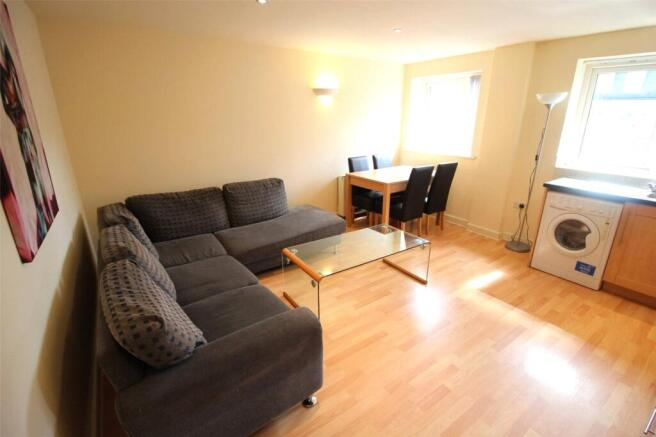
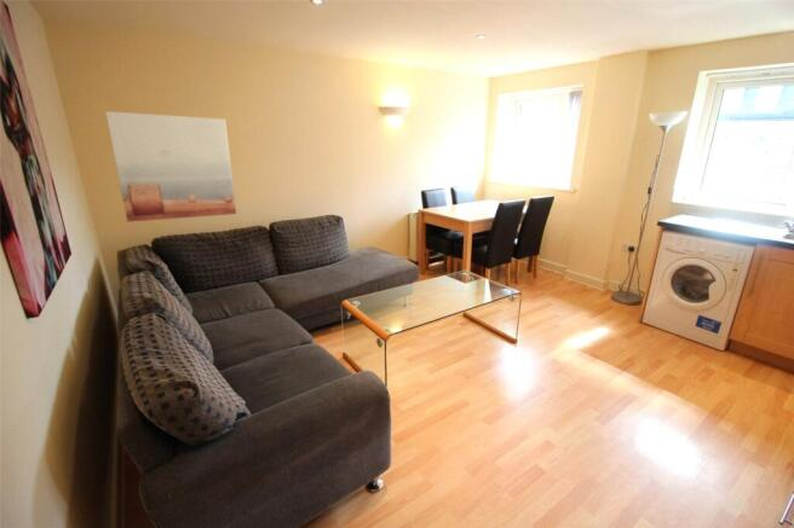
+ wall art (178, 168)
